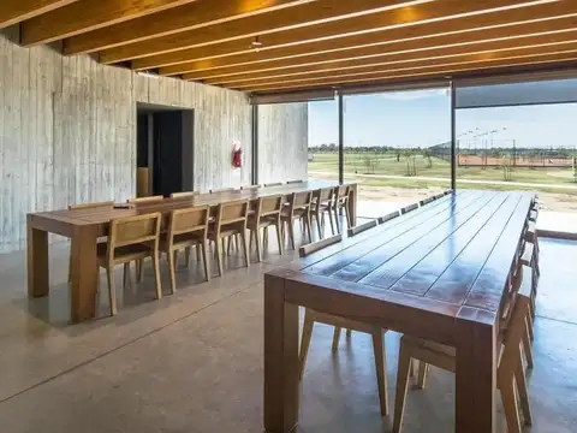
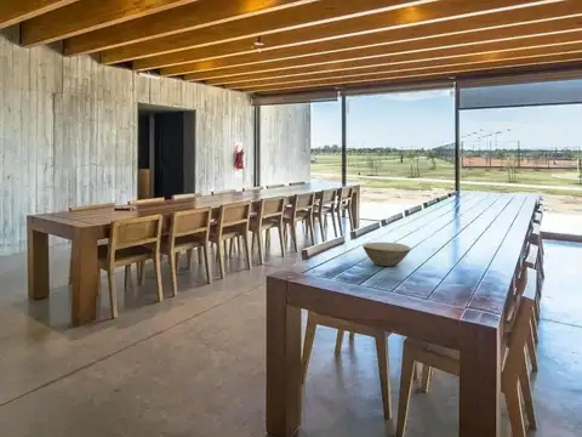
+ bowl (386, 254)
